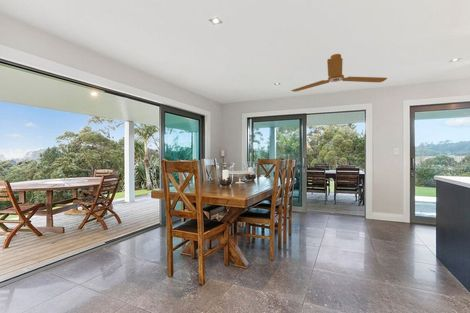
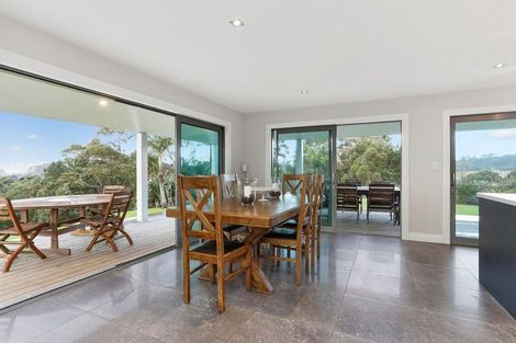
- ceiling fan (335, 64)
